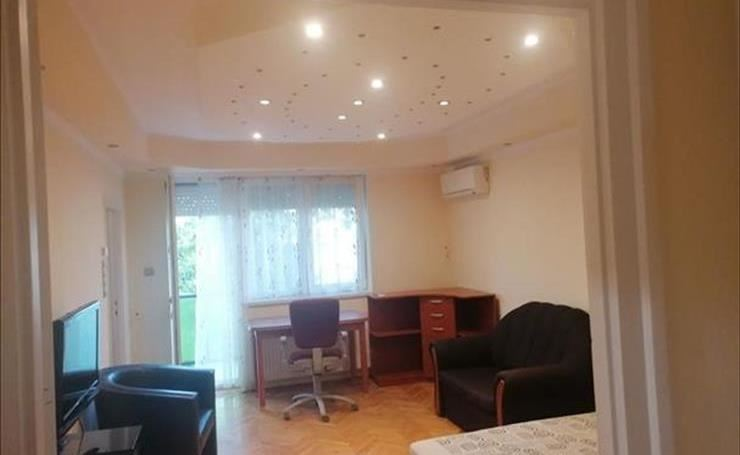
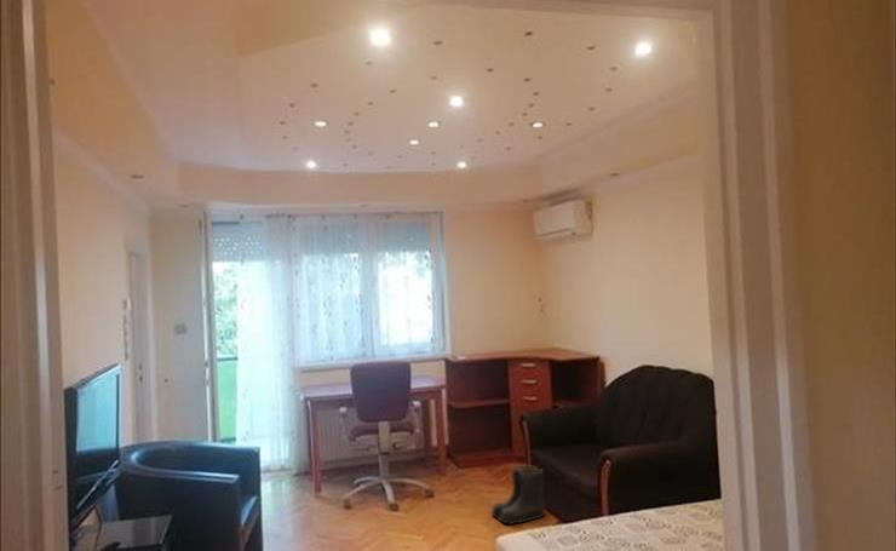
+ boots (517, 493)
